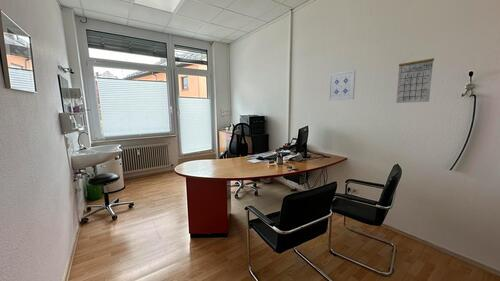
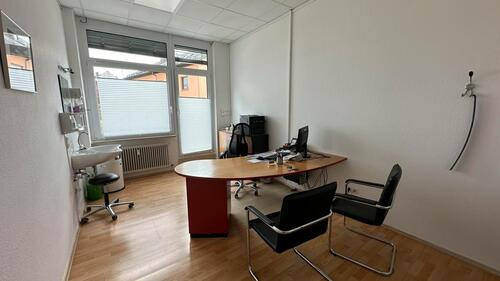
- wall art (341, 86)
- calendar (414, 77)
